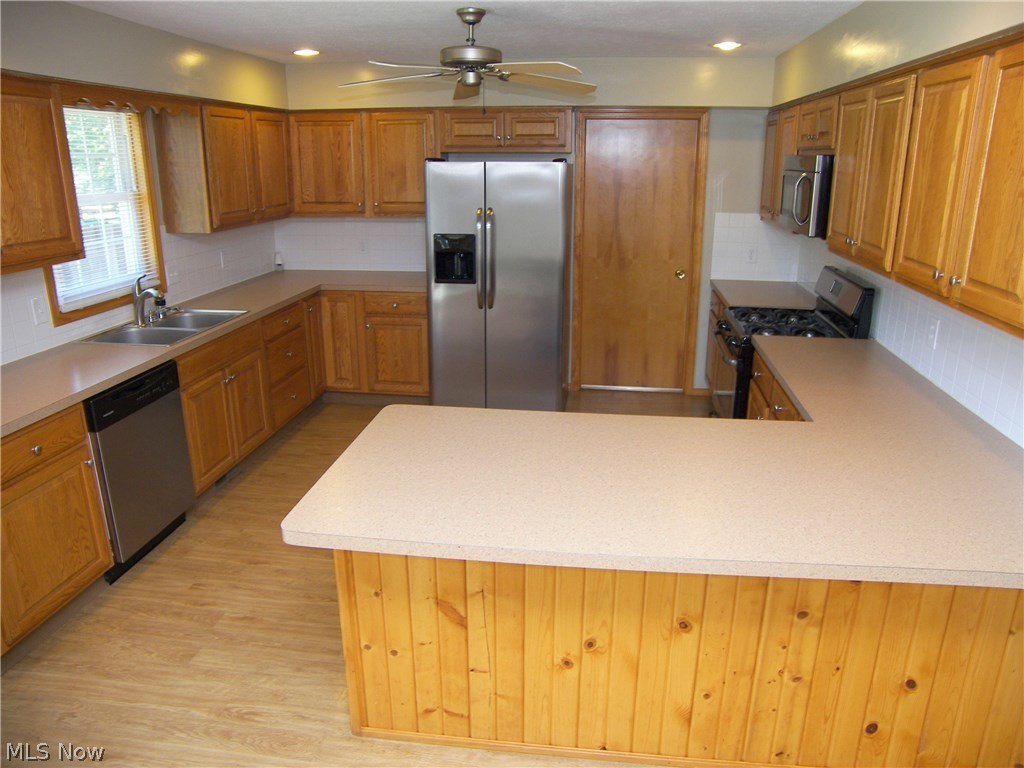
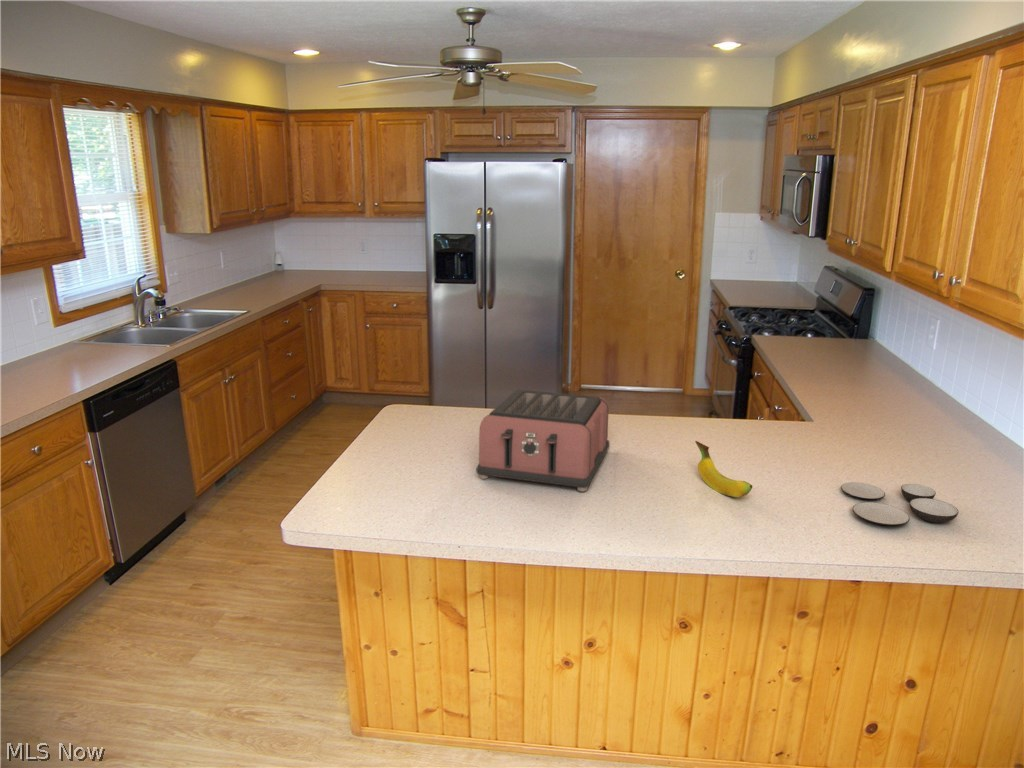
+ toaster (545, 436)
+ fruit (721, 474)
+ bowl set (895, 507)
